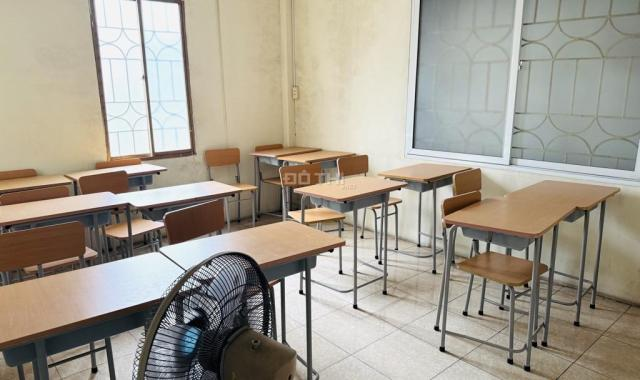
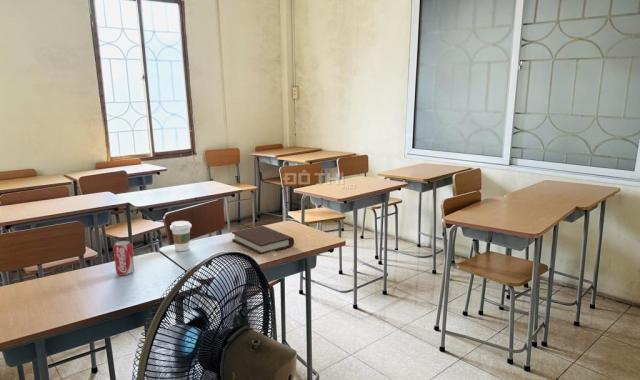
+ beverage can (123, 258)
+ book (262, 238)
+ coffee cup (181, 236)
